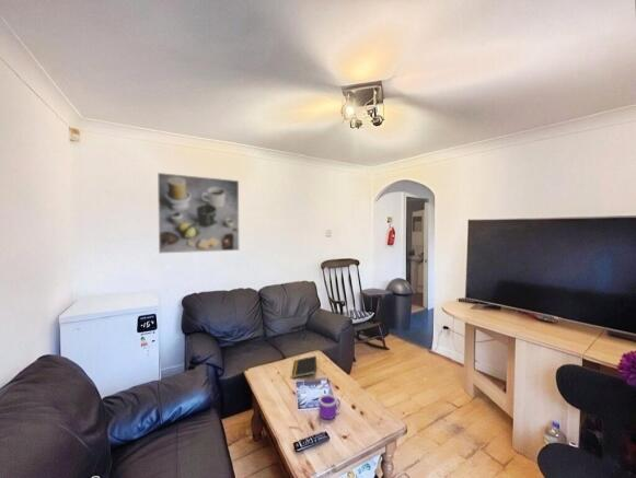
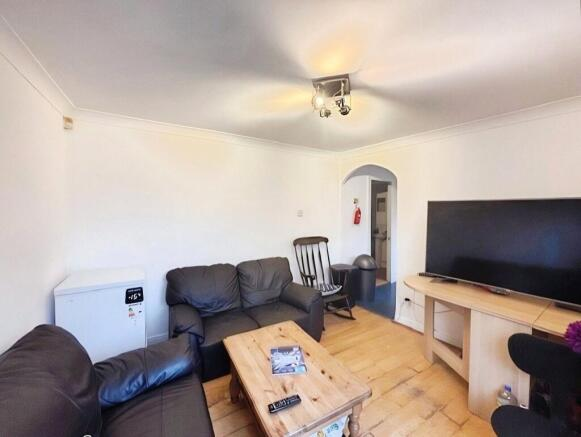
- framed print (200, 214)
- notepad (304, 365)
- mug (329, 406)
